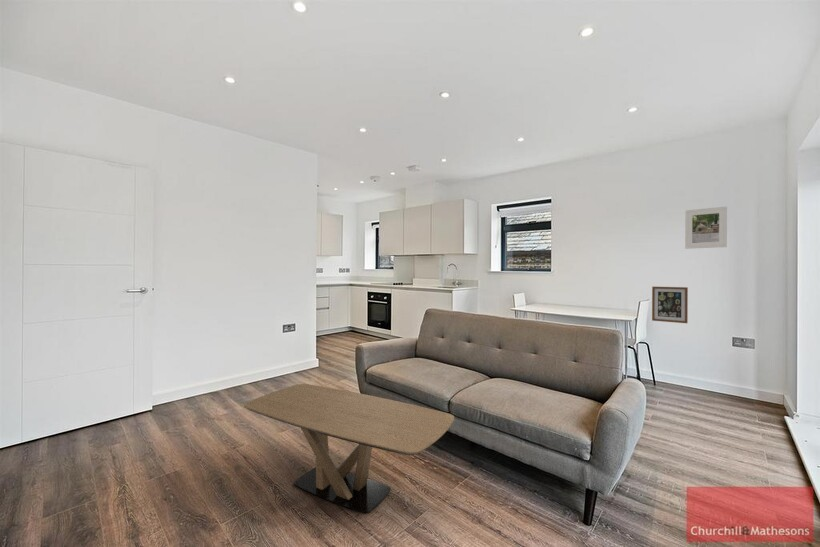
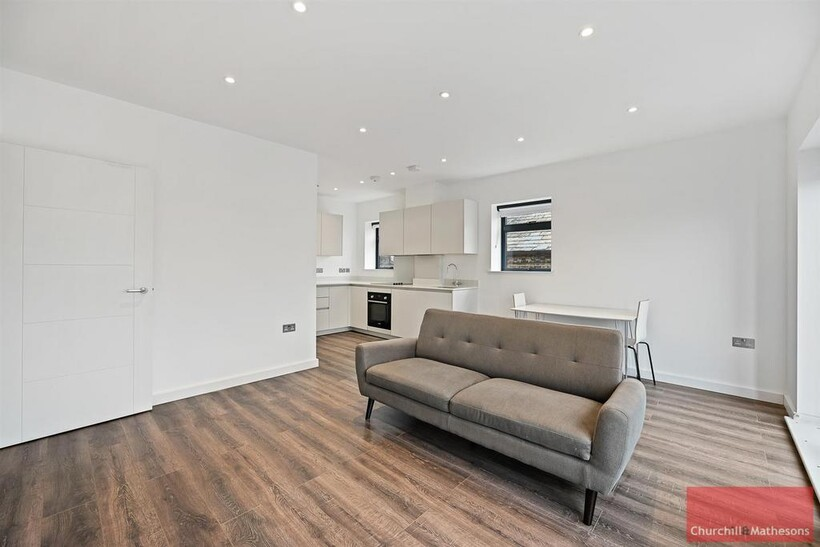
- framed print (705, 228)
- coffee table (350, 454)
- wall art (669, 304)
